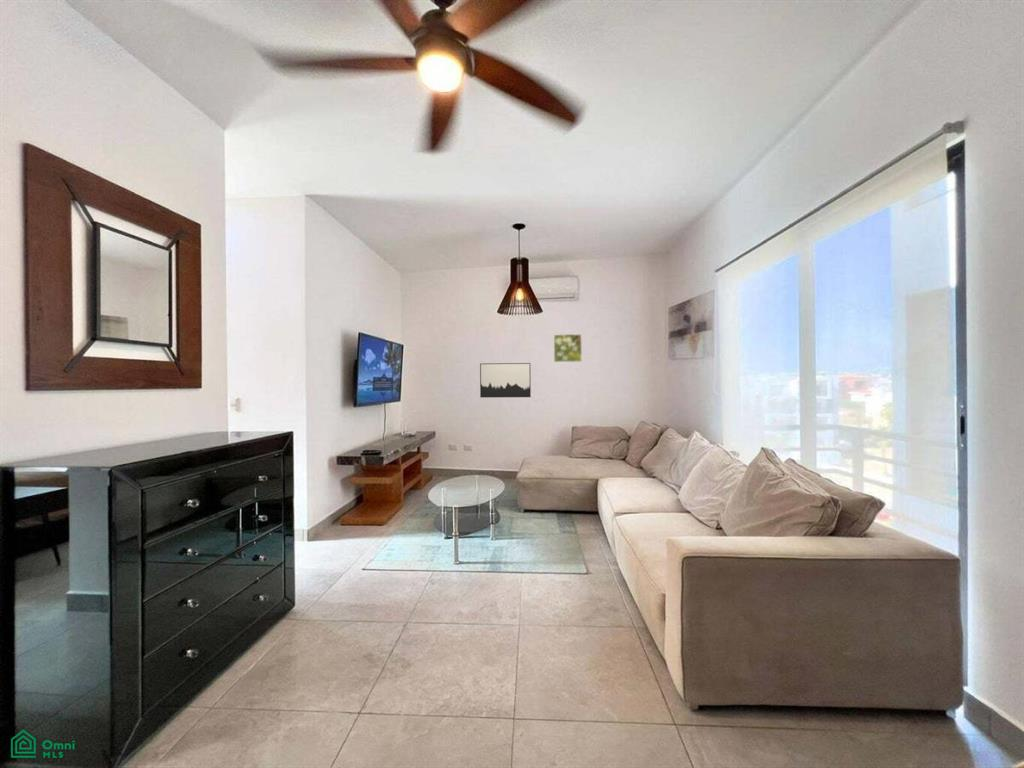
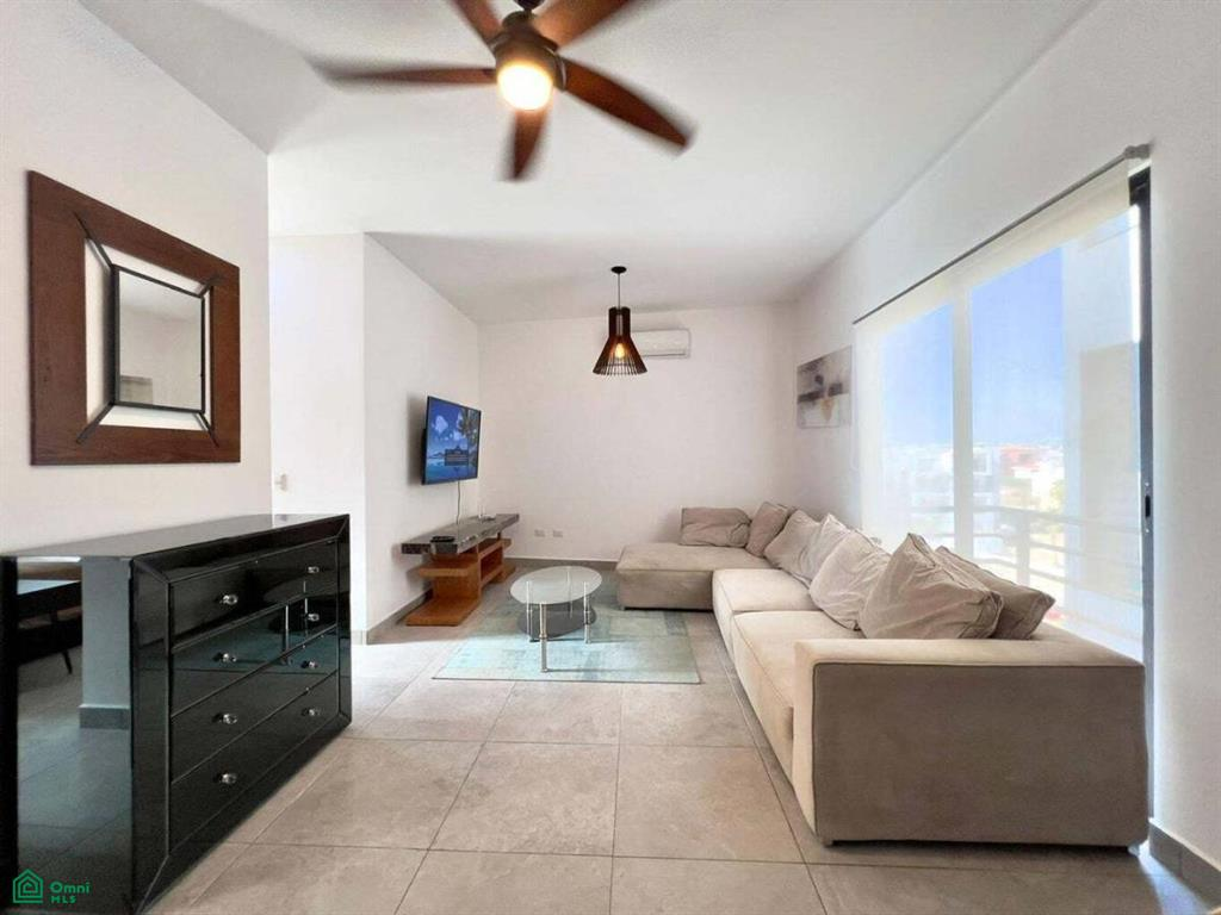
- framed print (567, 348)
- wall art (505, 380)
